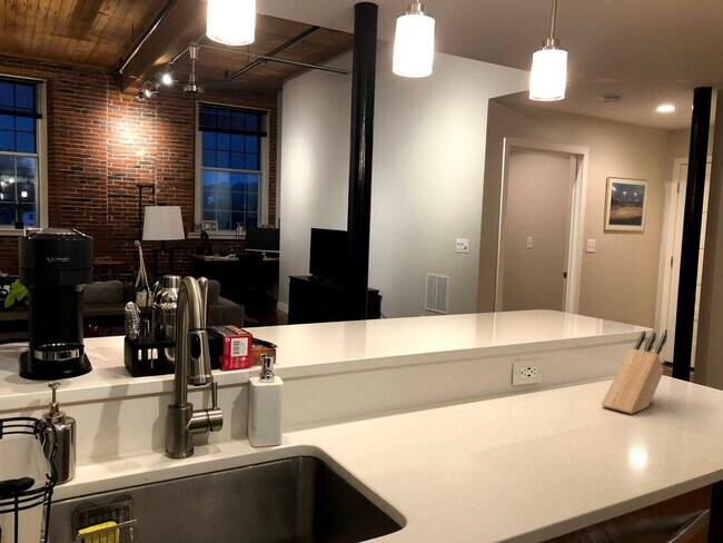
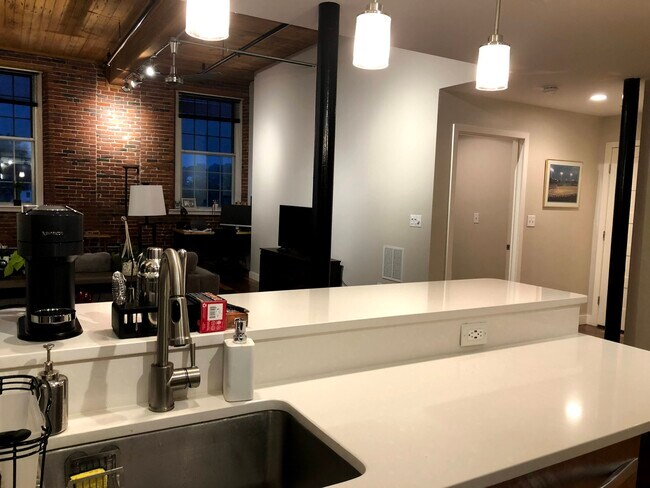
- knife block (636, 368)
